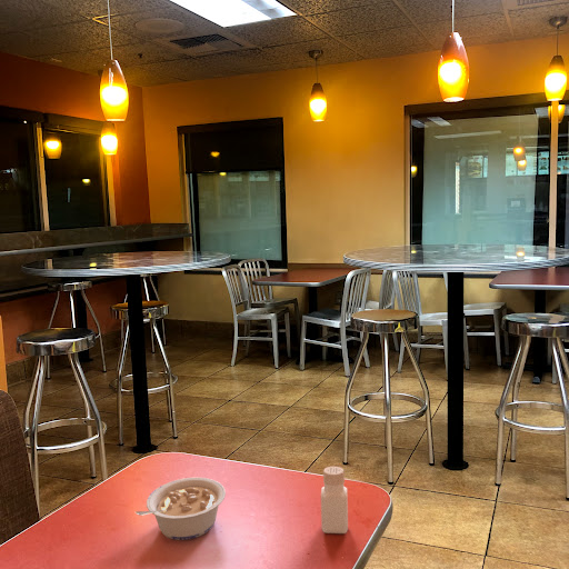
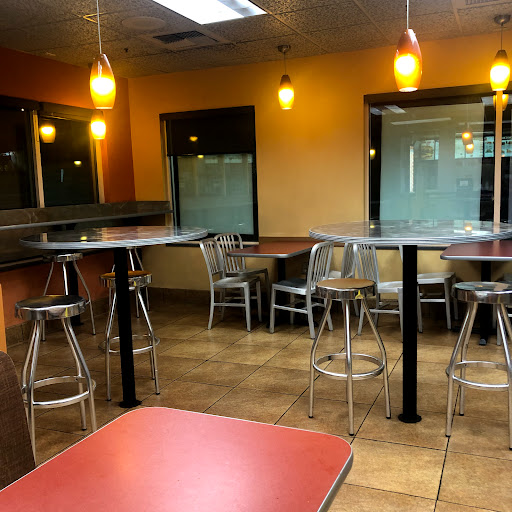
- pepper shaker (333, 499)
- legume (186, 509)
